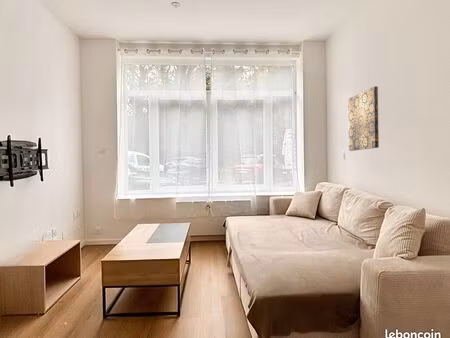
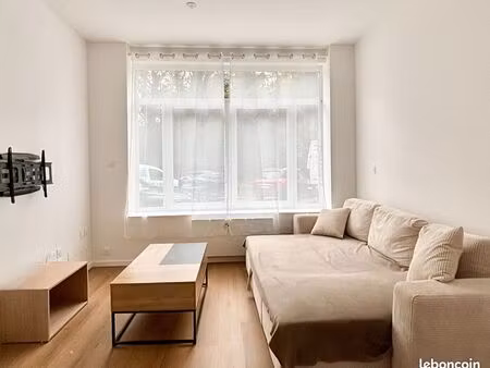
- wall art (362, 121)
